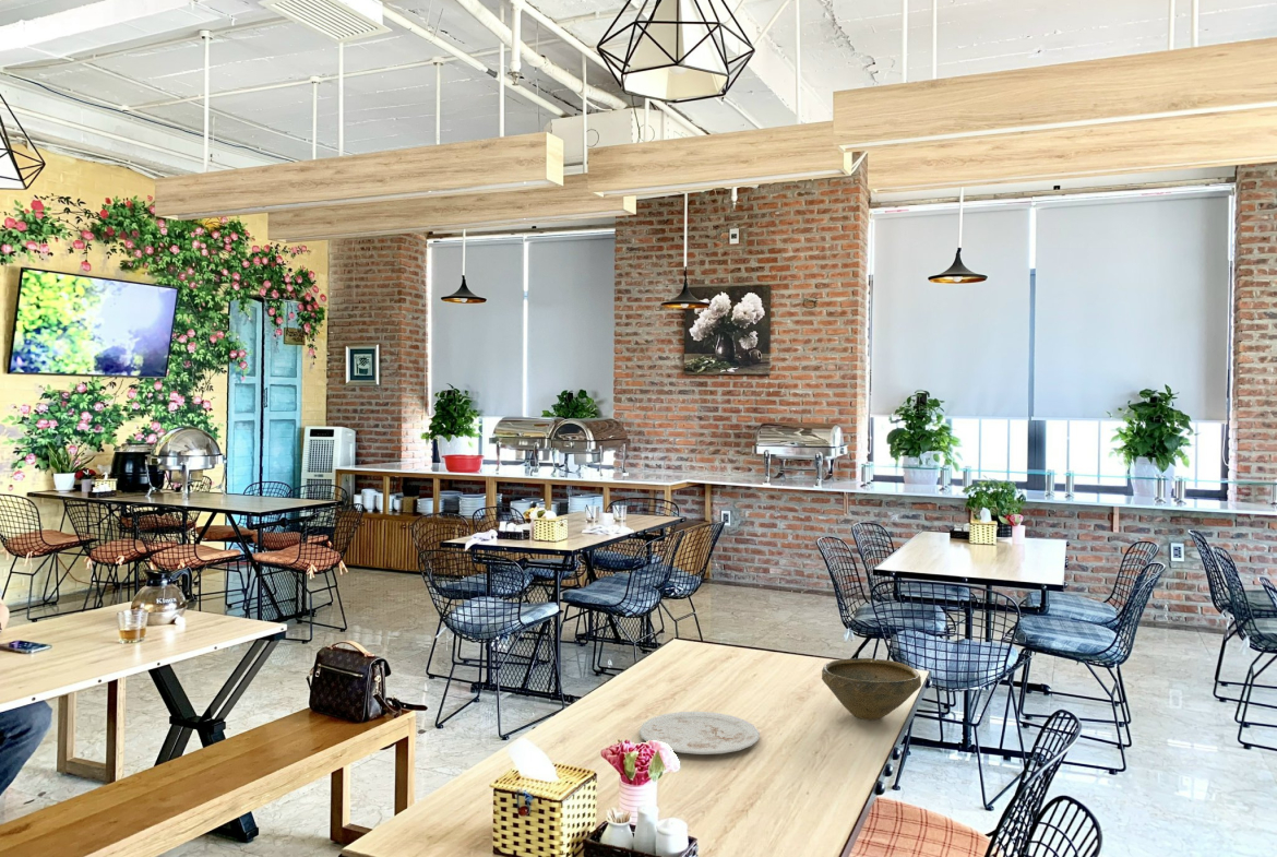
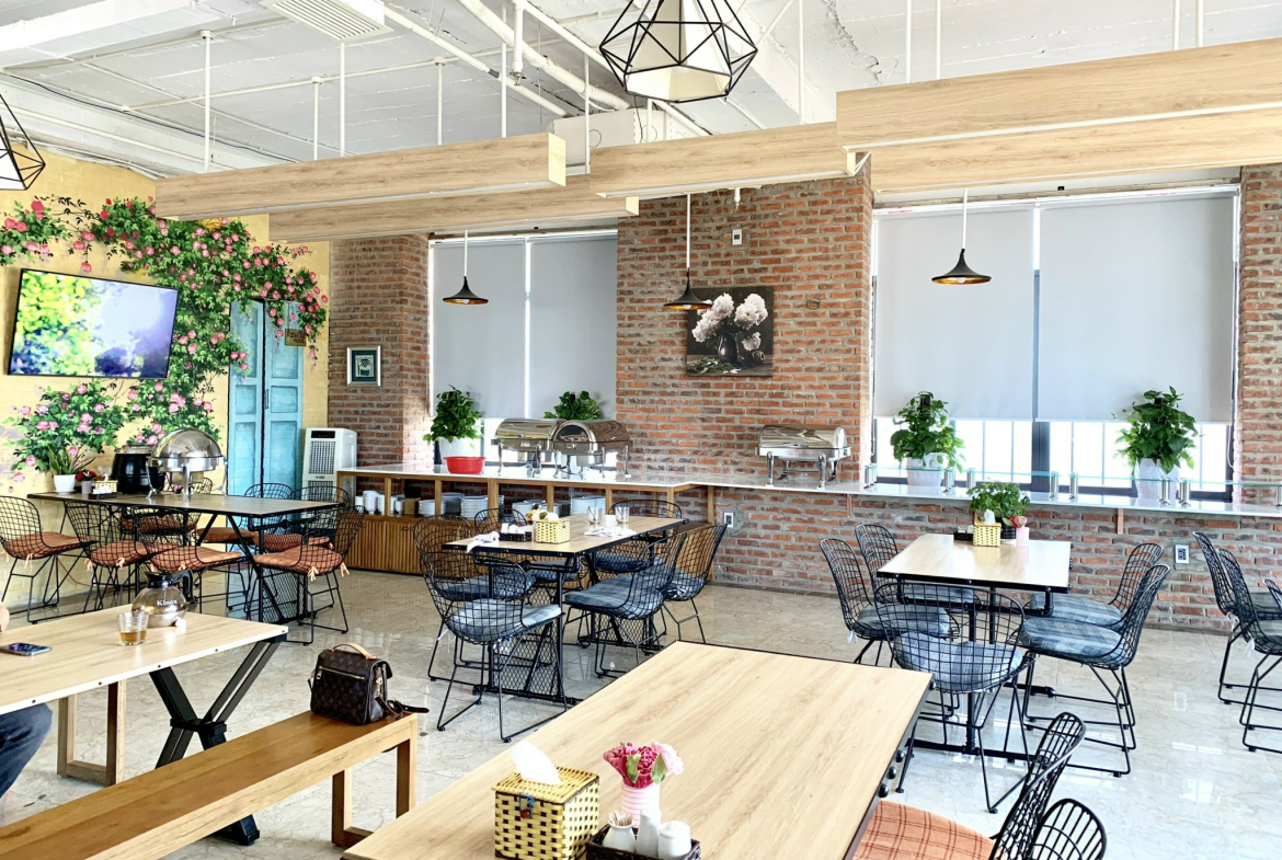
- bowl (870, 692)
- plate (699, 733)
